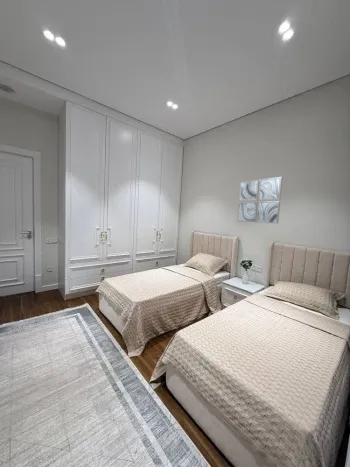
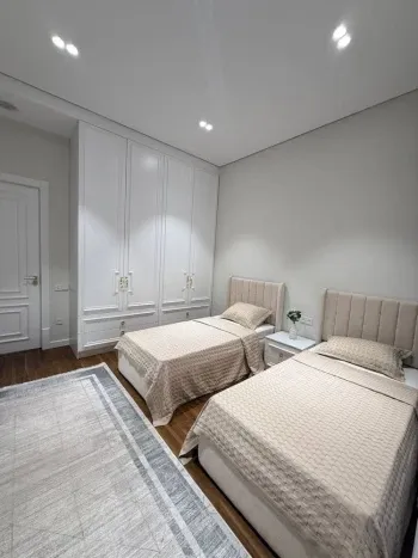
- wall art (257, 200)
